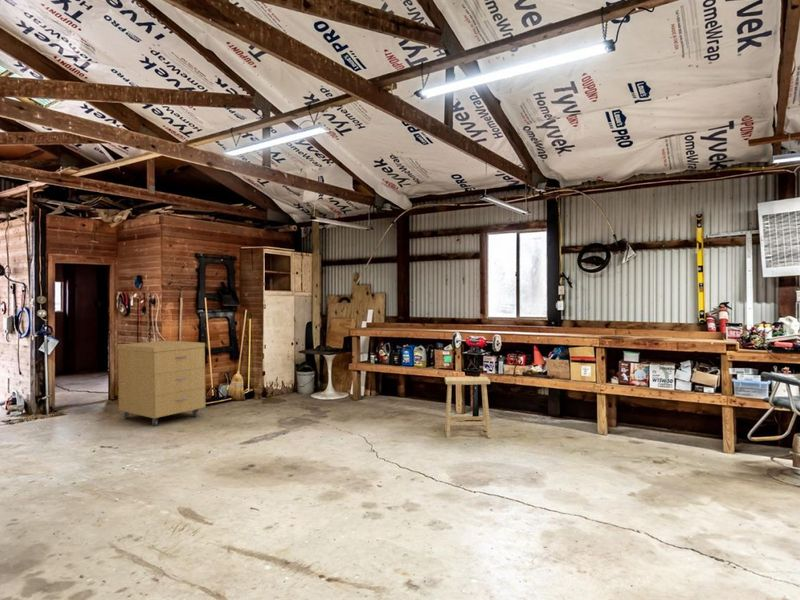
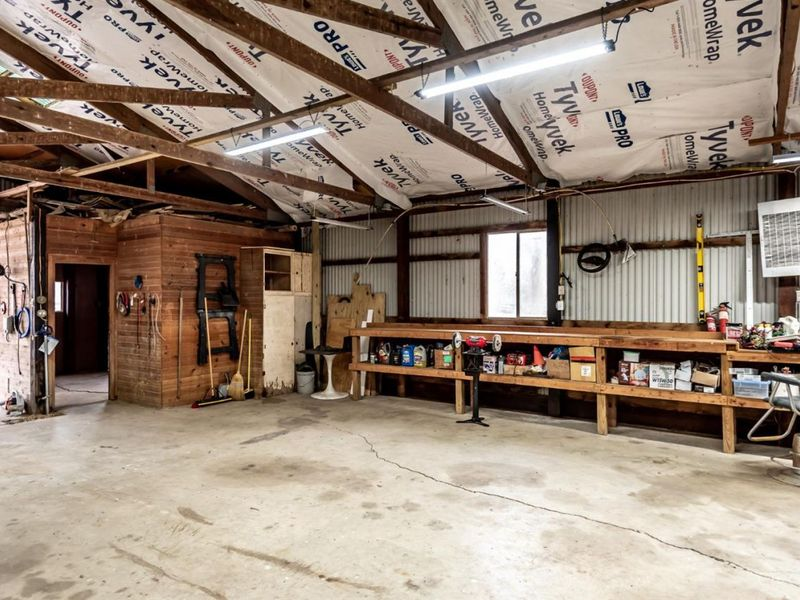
- stool (467, 417)
- storage cabinet (162, 380)
